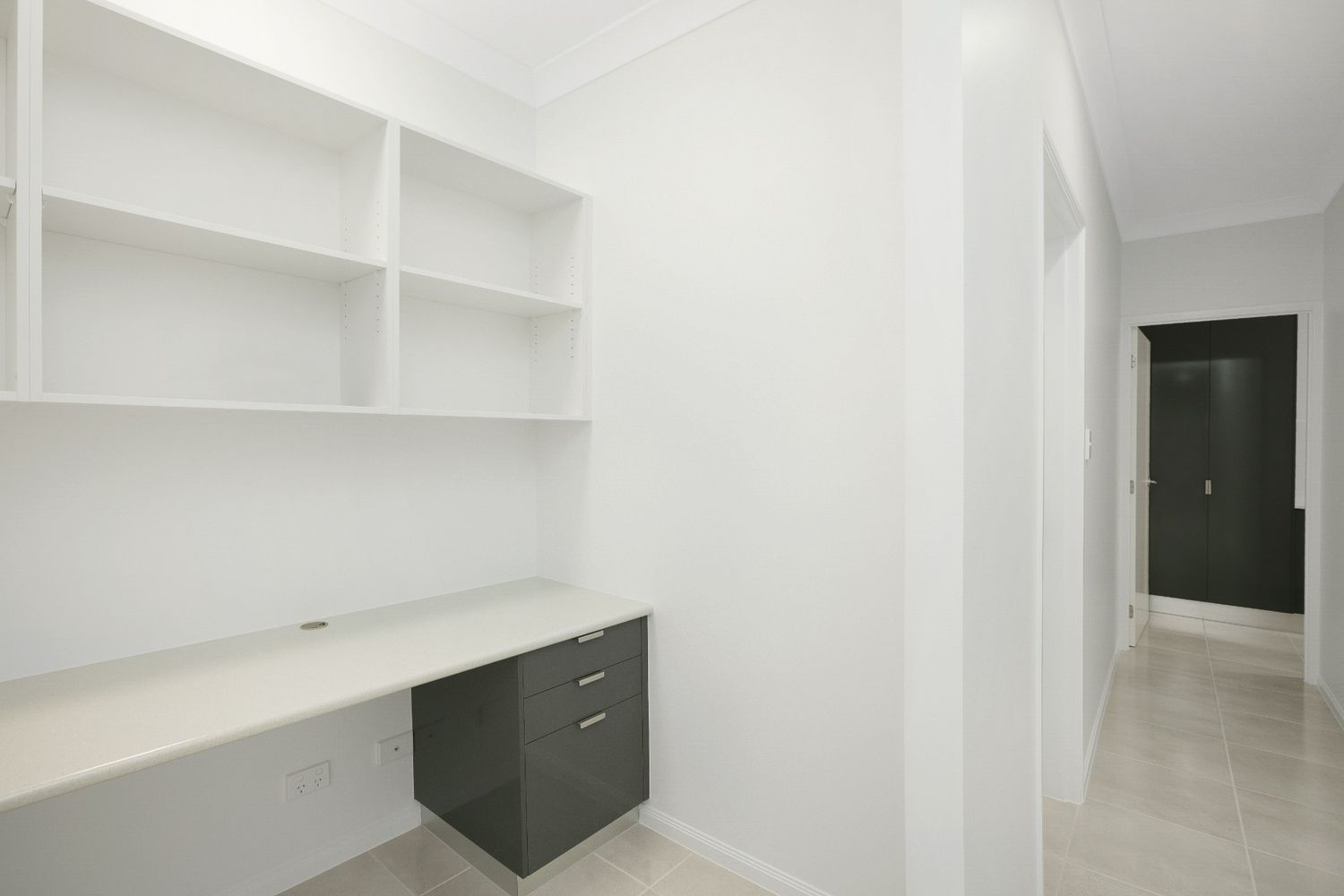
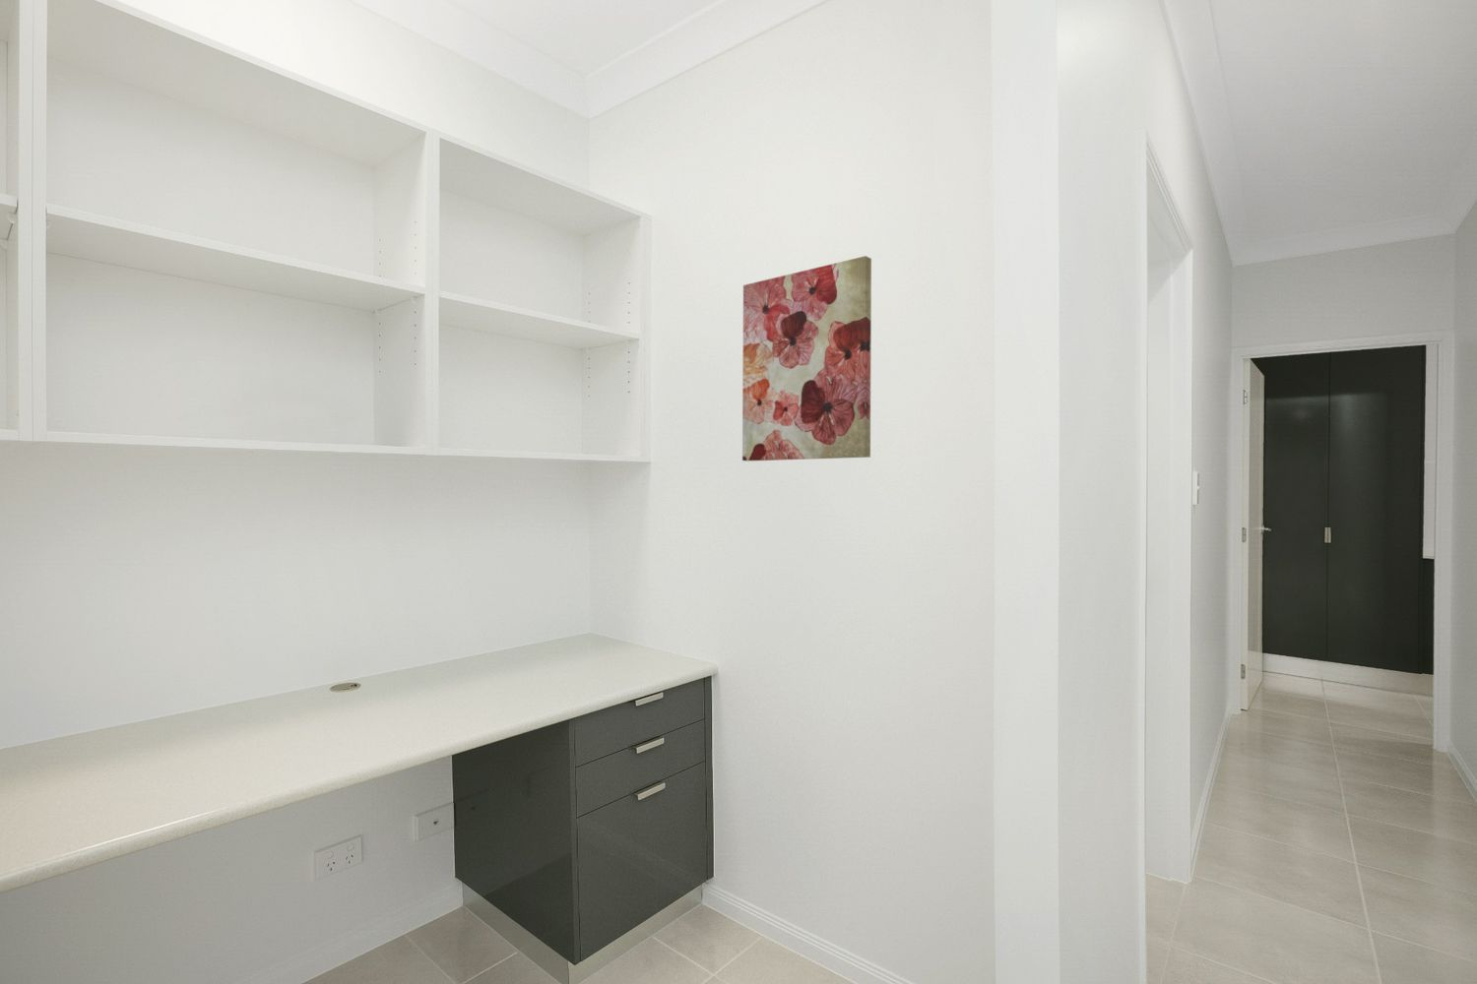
+ wall art (802, 365)
